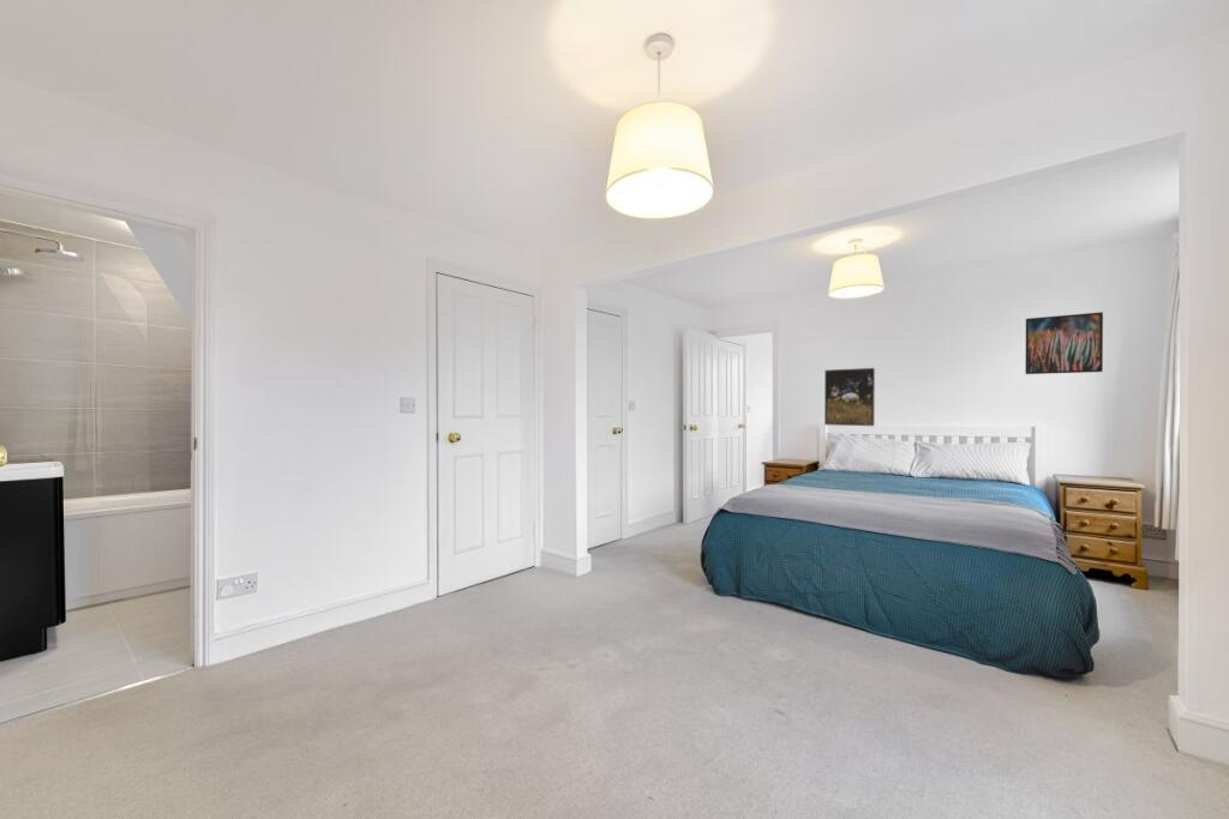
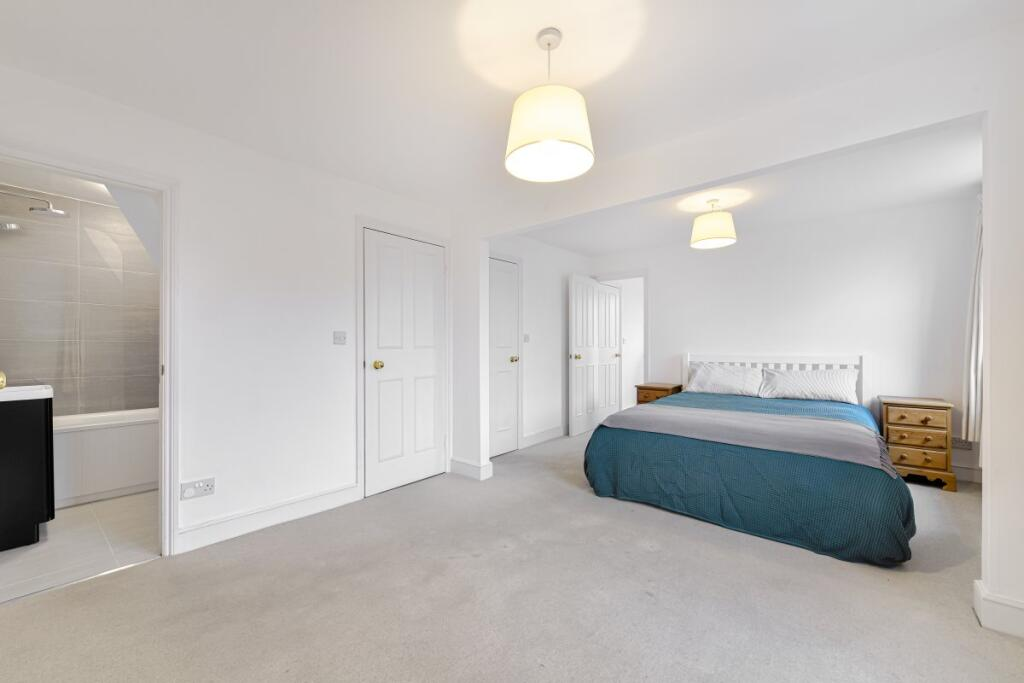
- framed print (1062, 344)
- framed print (849, 397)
